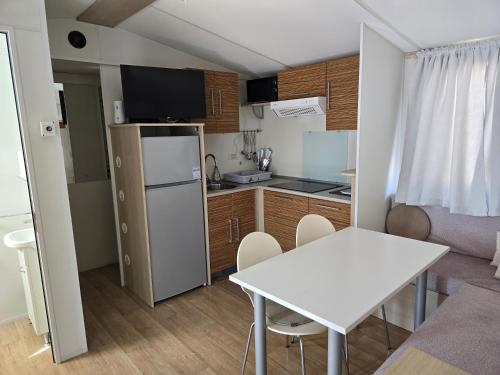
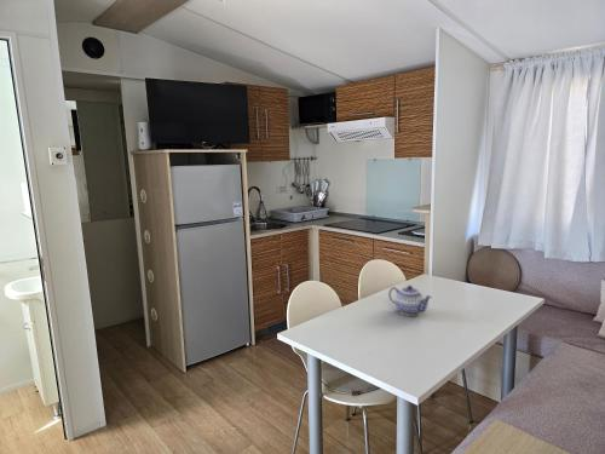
+ teapot (409, 298)
